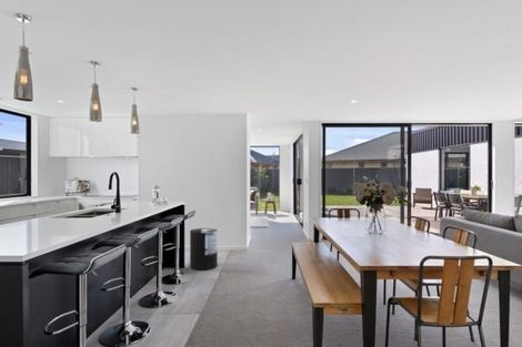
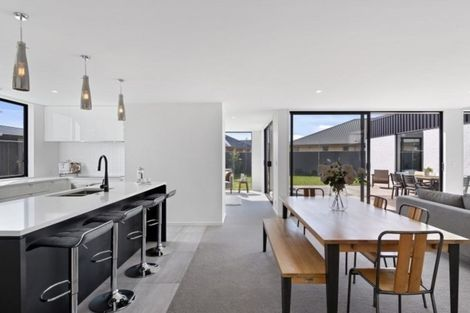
- trash can (203, 247)
